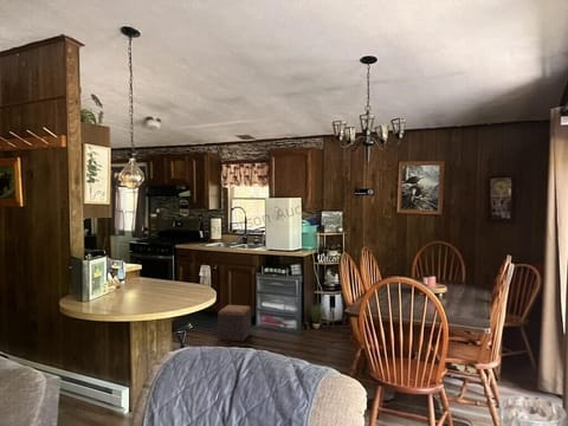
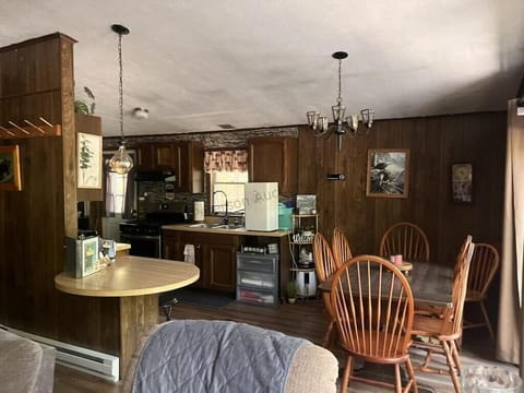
- footstool (234, 322)
